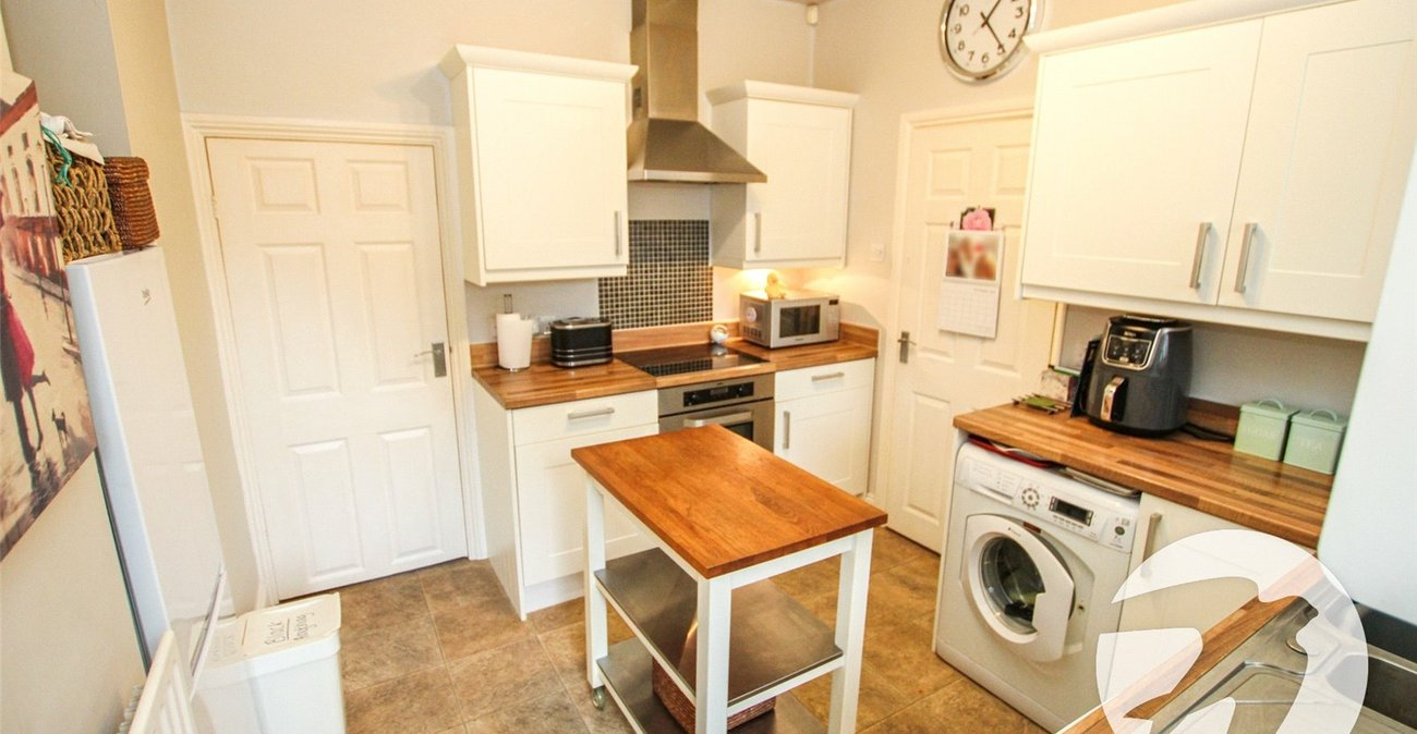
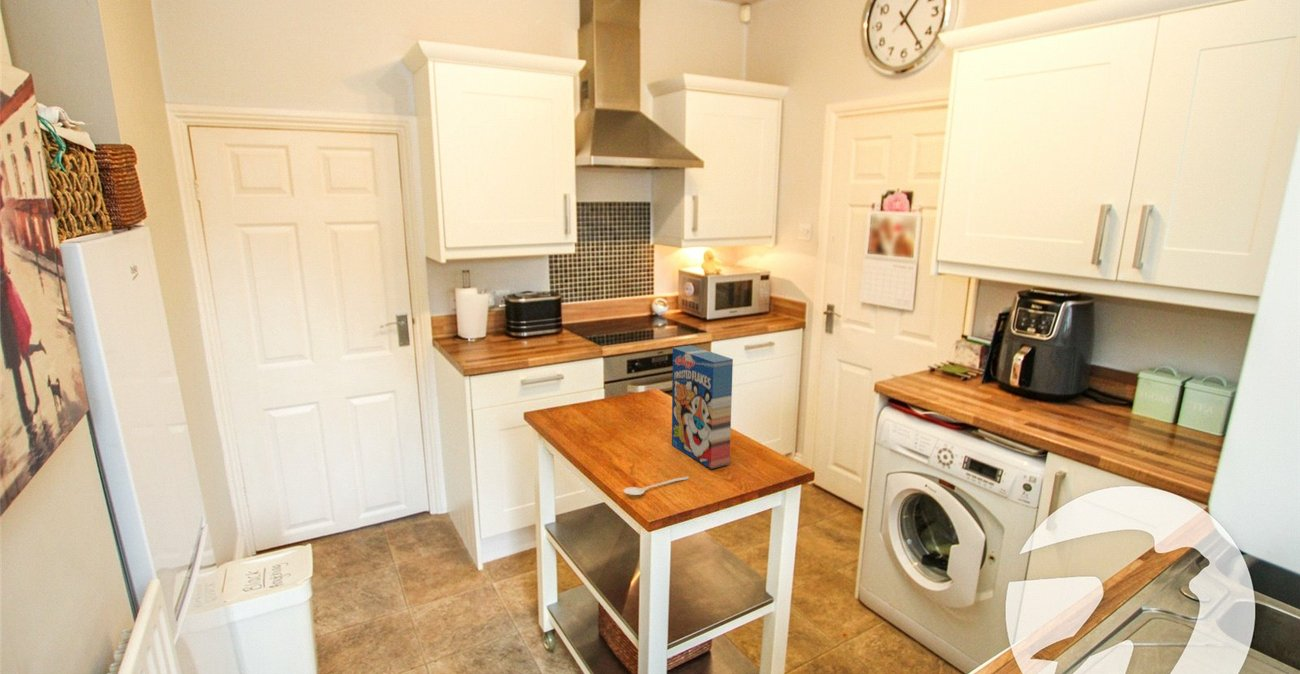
+ cereal box (700, 404)
+ stirrer (657, 484)
